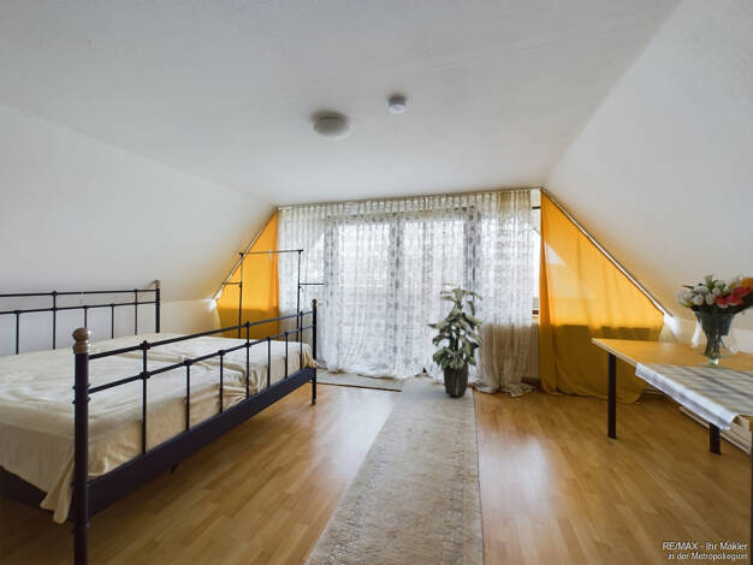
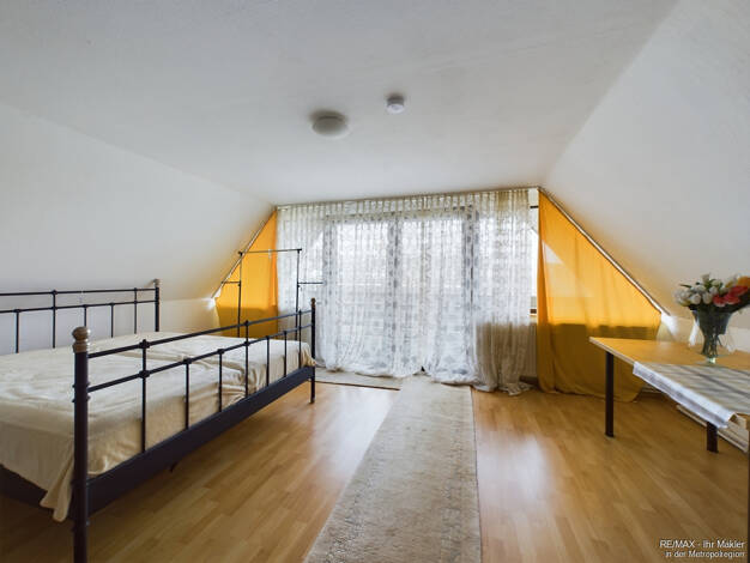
- indoor plant (453, 337)
